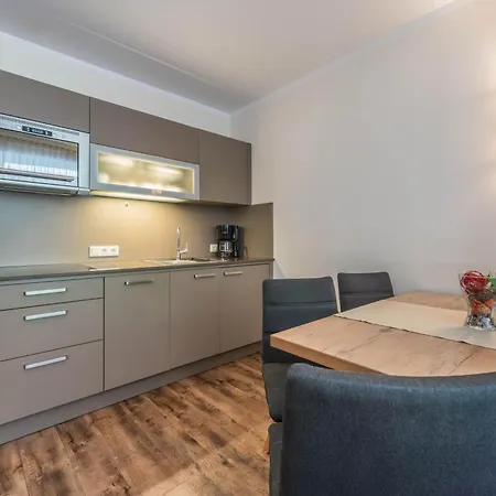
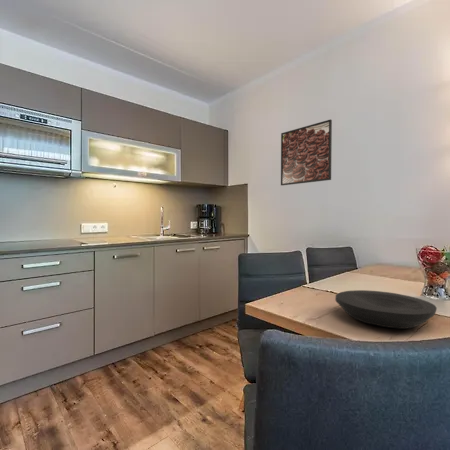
+ plate (382, 310)
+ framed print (304, 154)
